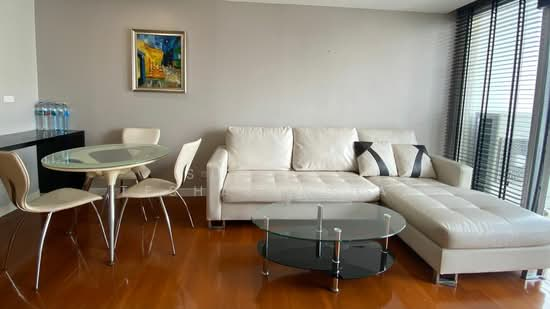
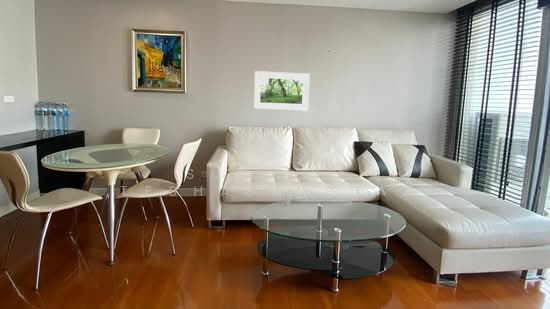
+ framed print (281, 91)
